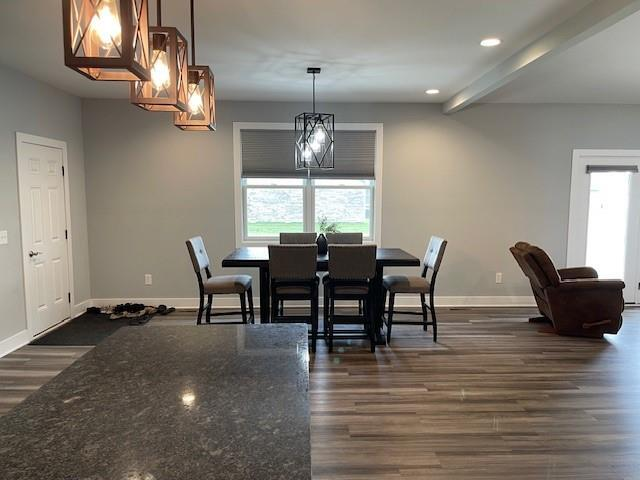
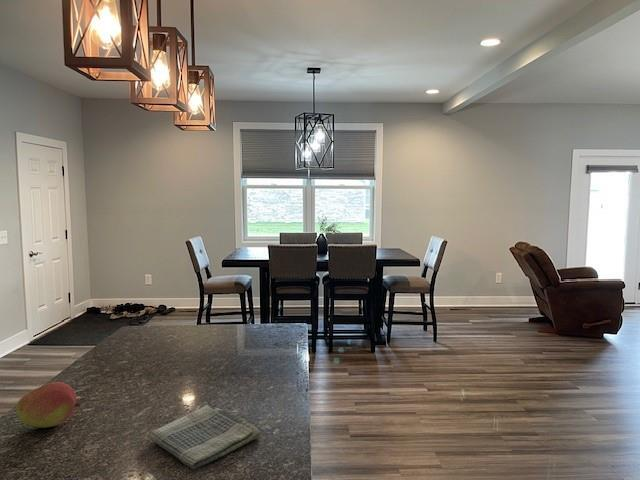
+ dish towel (206, 432)
+ fruit (49, 404)
